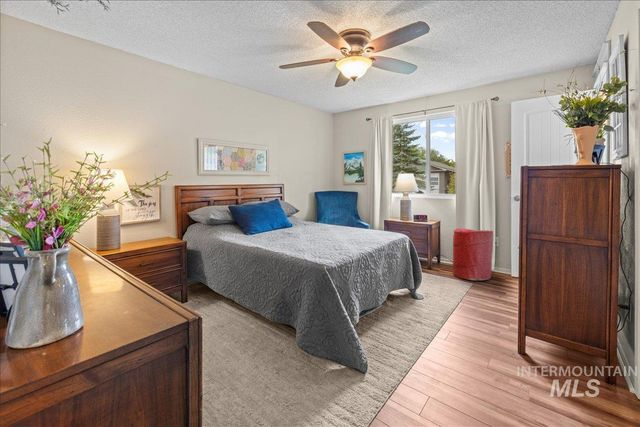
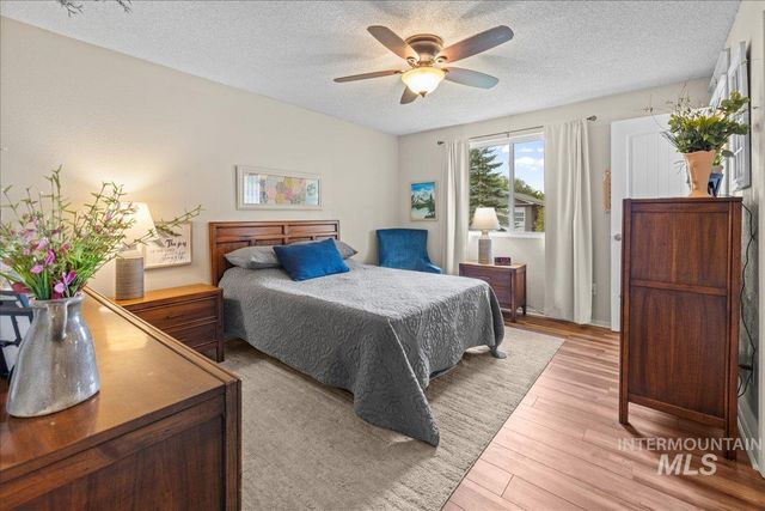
- laundry hamper (472, 252)
